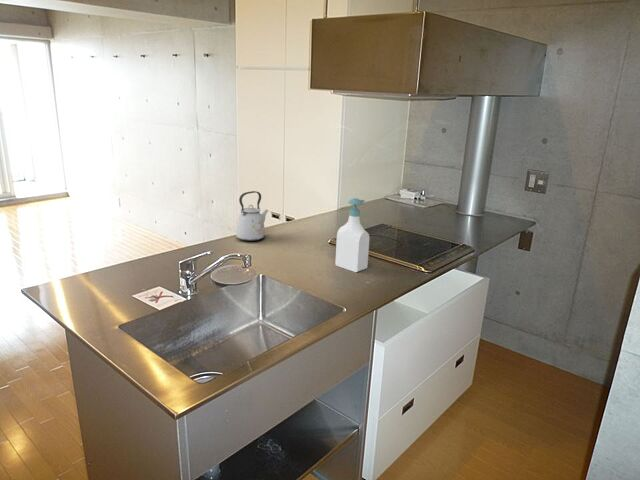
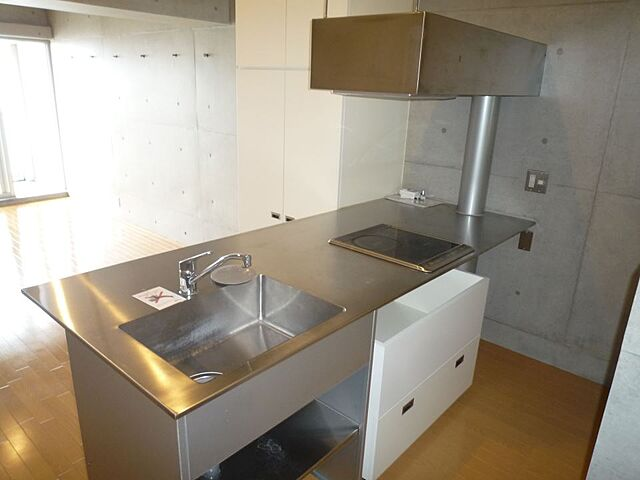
- soap bottle (354, 233)
- kettle (254, 214)
